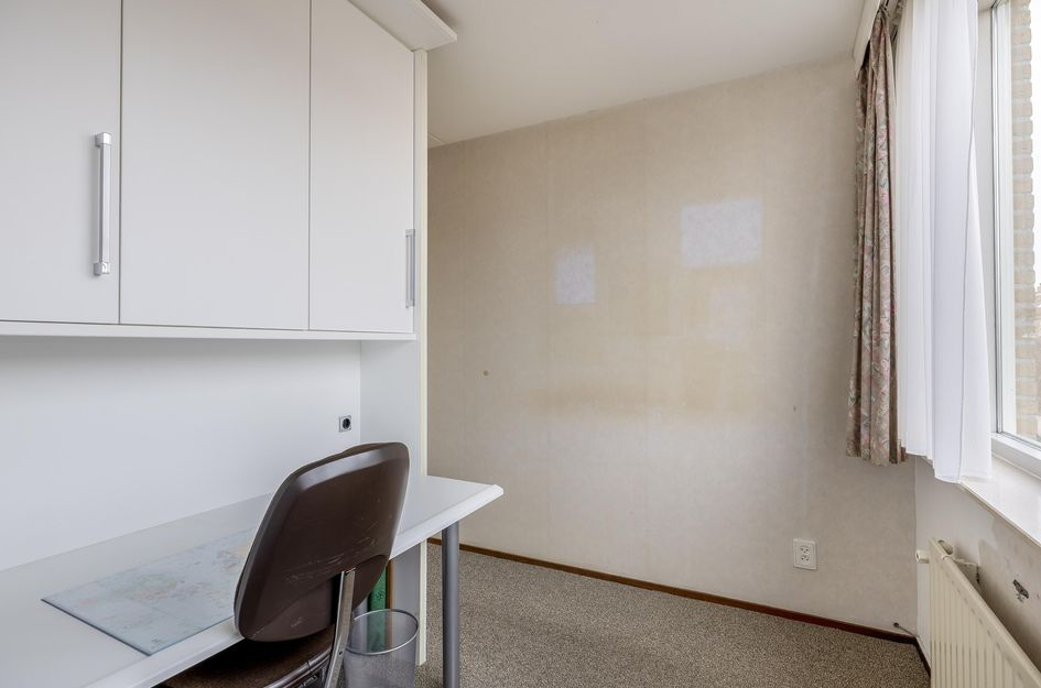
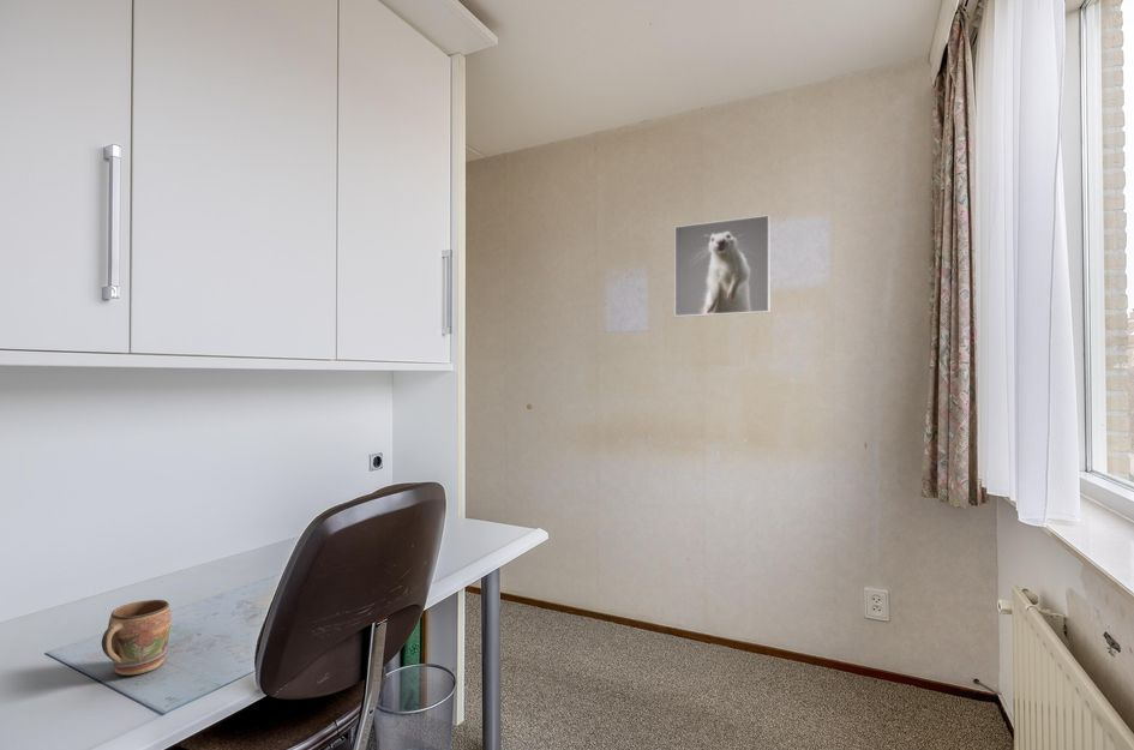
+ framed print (720, 268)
+ mug (134, 637)
